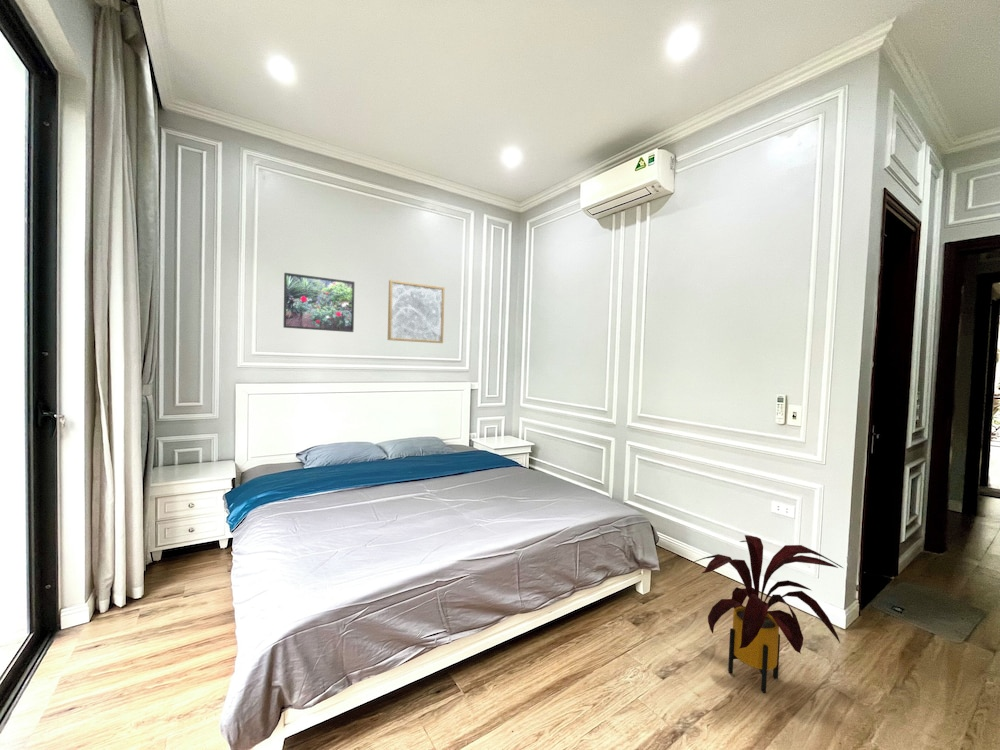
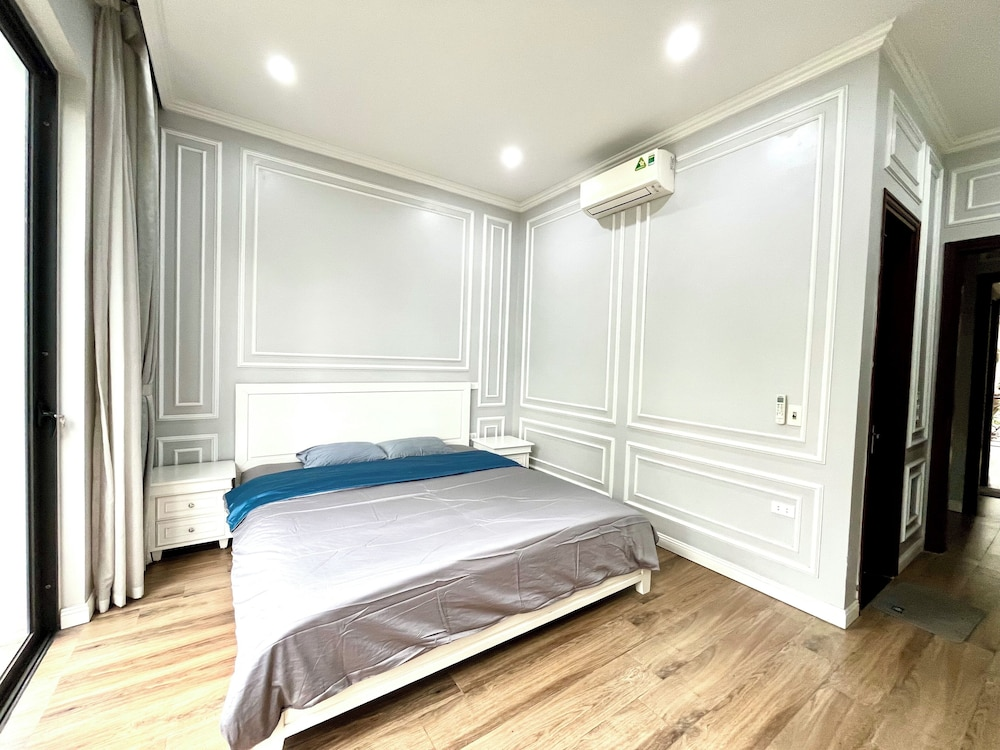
- wall art (416, 312)
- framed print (320, 303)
- house plant (762, 606)
